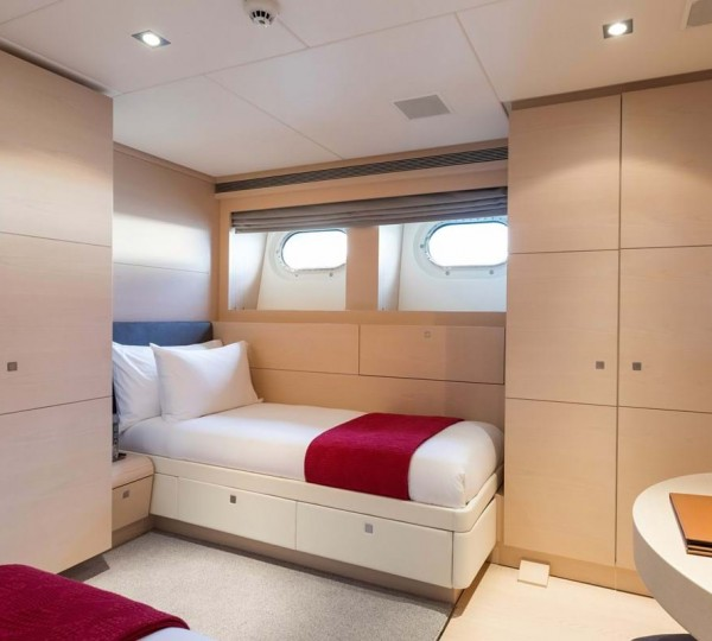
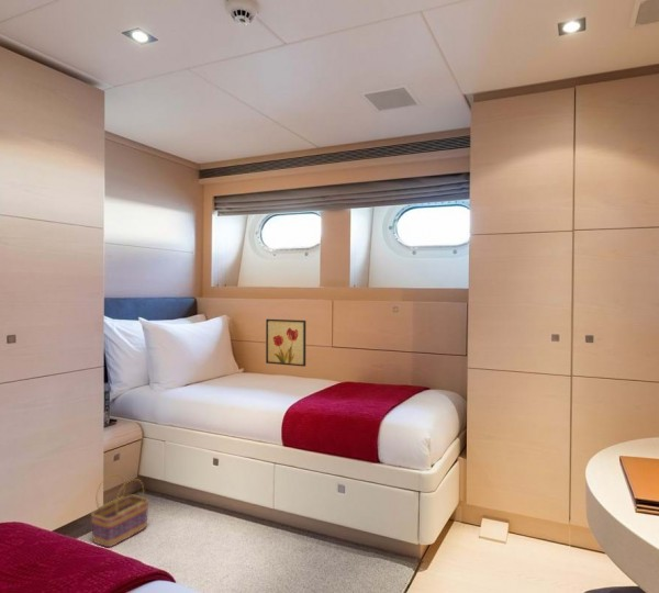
+ basket (120, 505)
+ wall art (286, 342)
